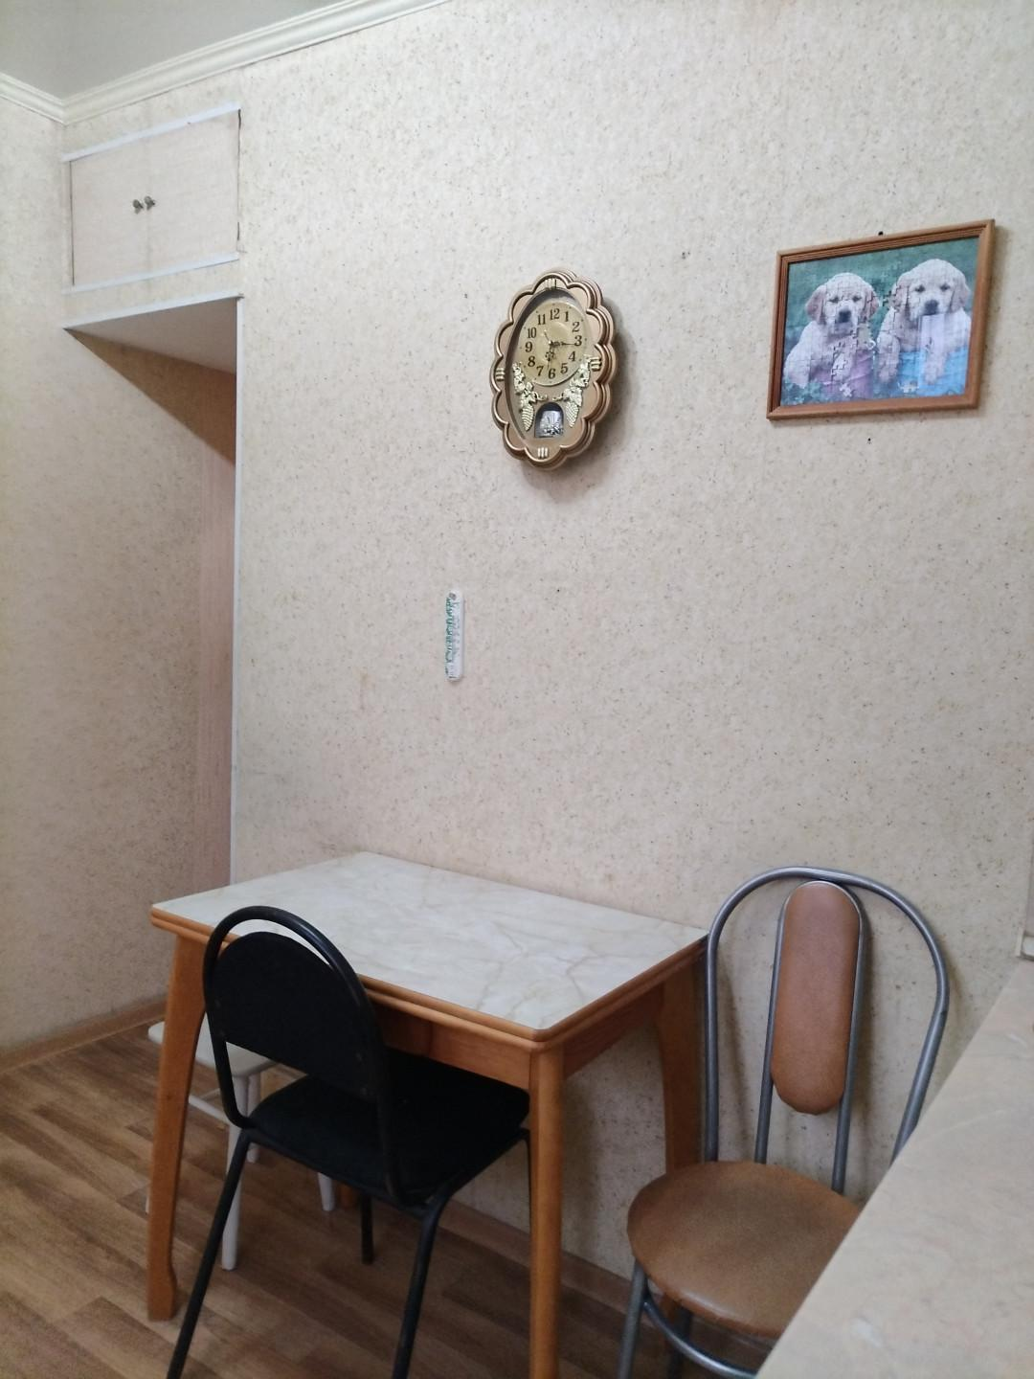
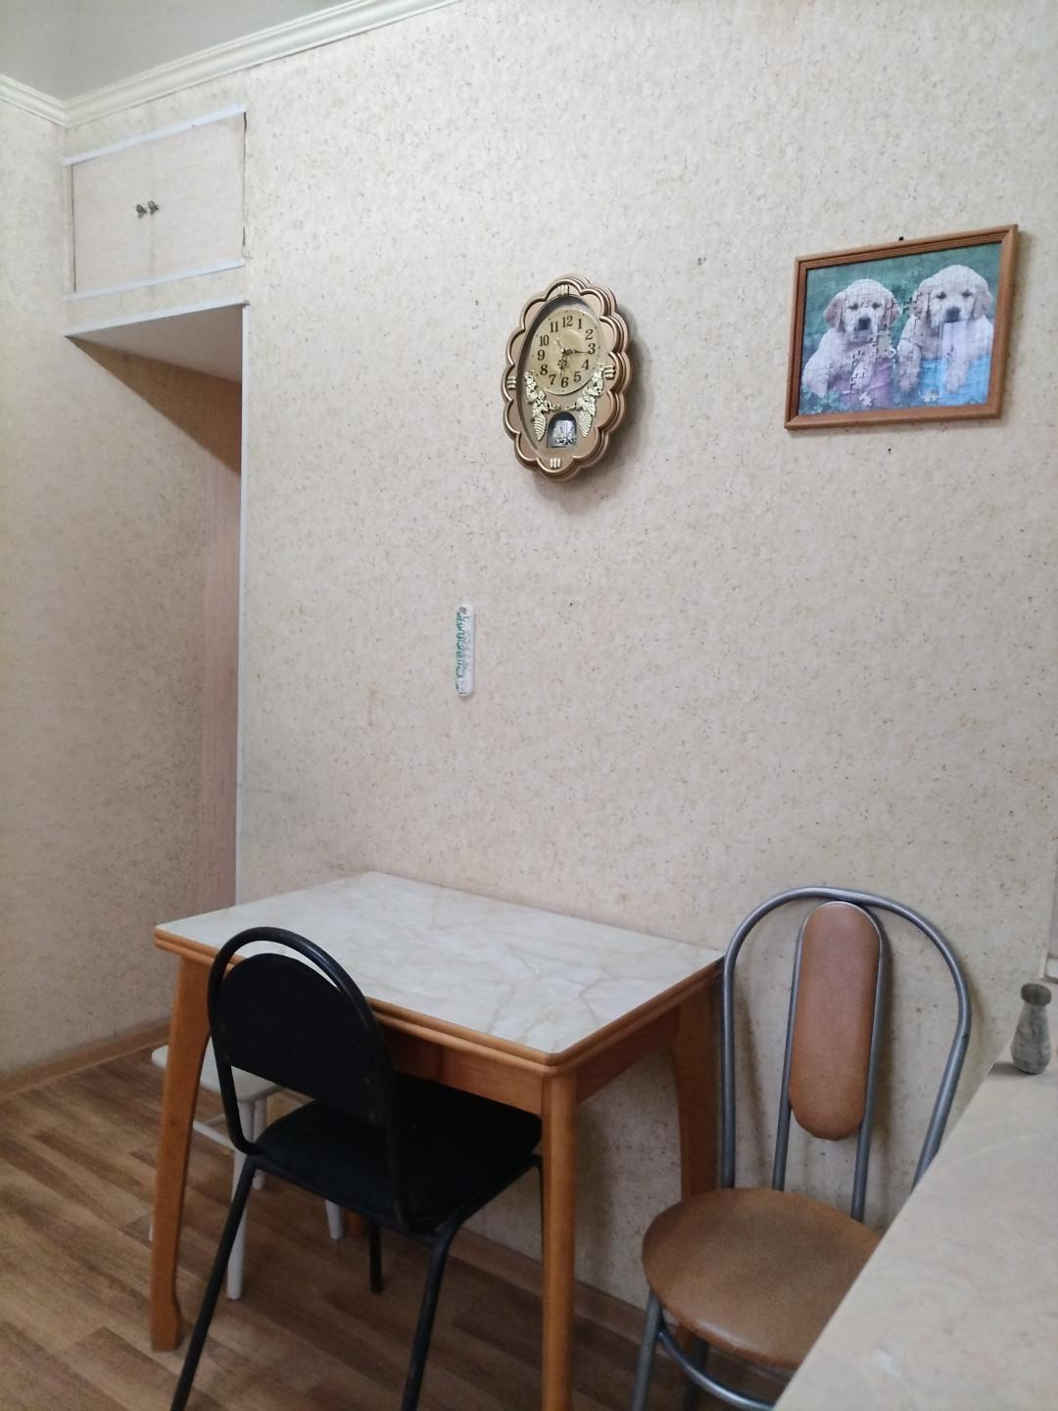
+ salt shaker (1032, 1027)
